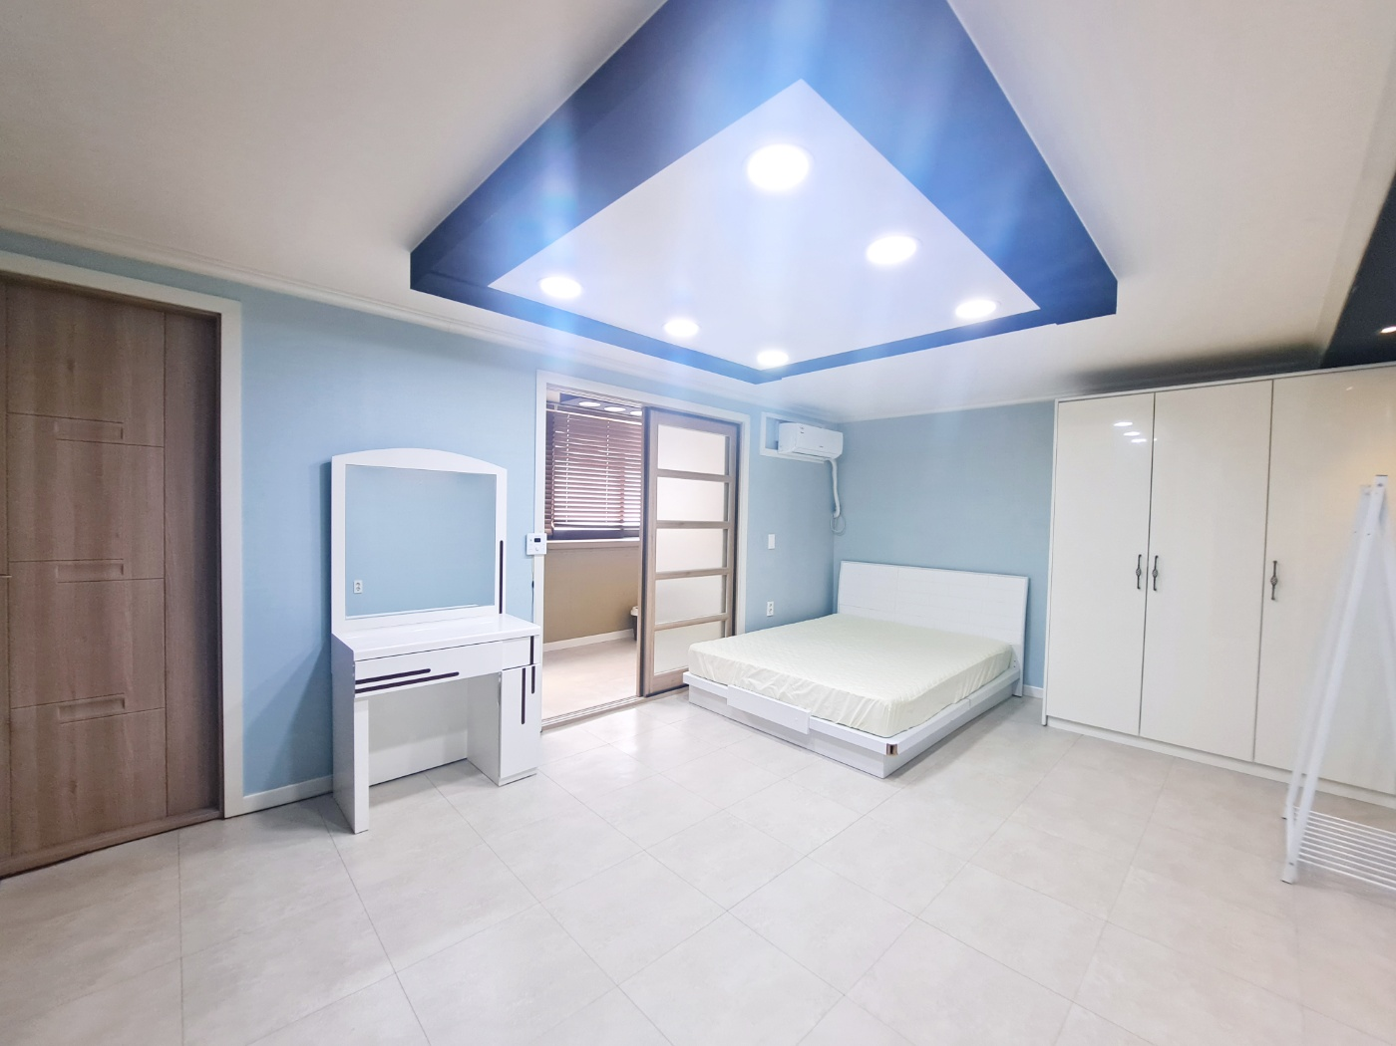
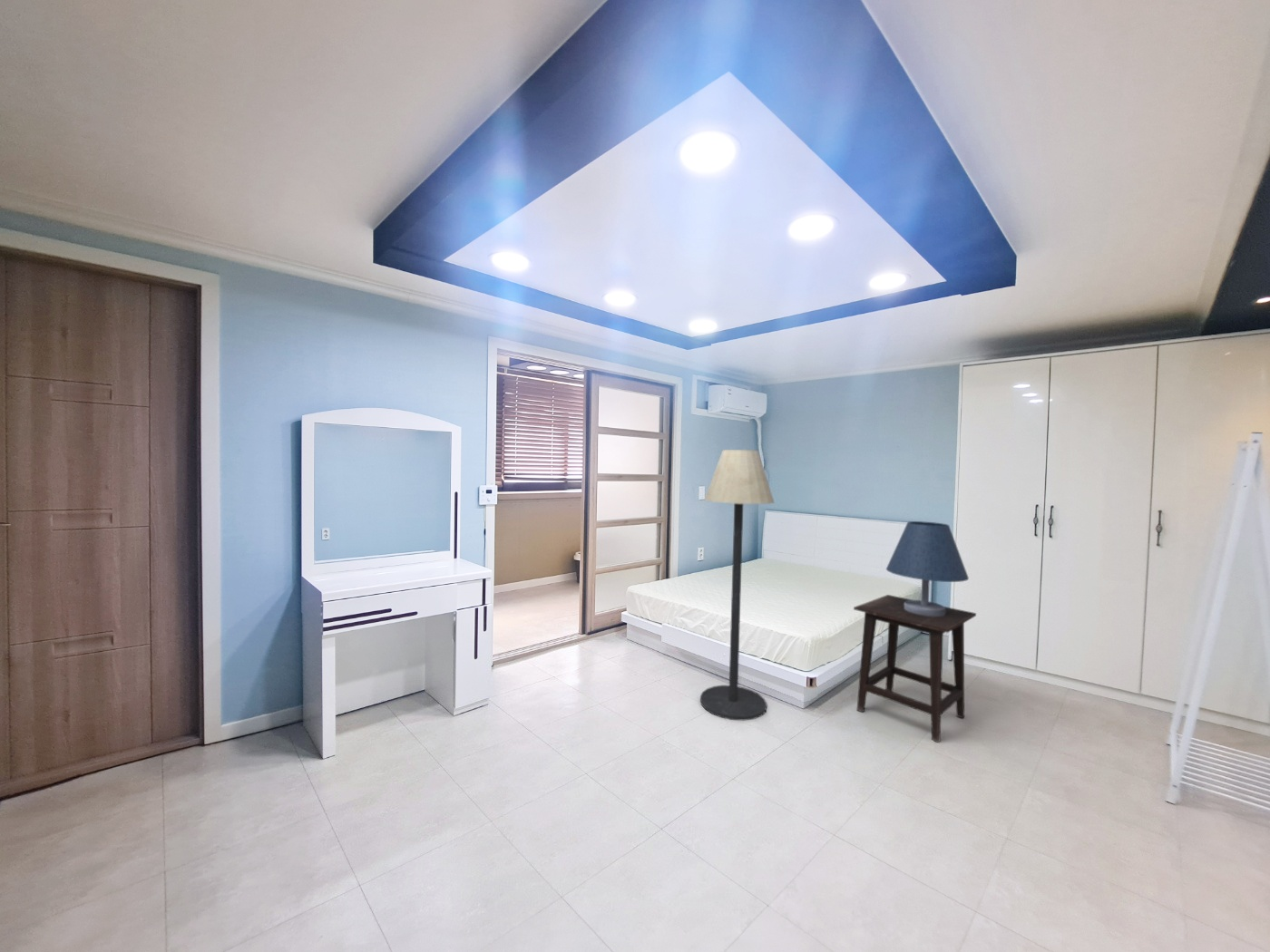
+ side table (909, 671)
+ floor lamp (737, 578)
+ table lamp (925, 567)
